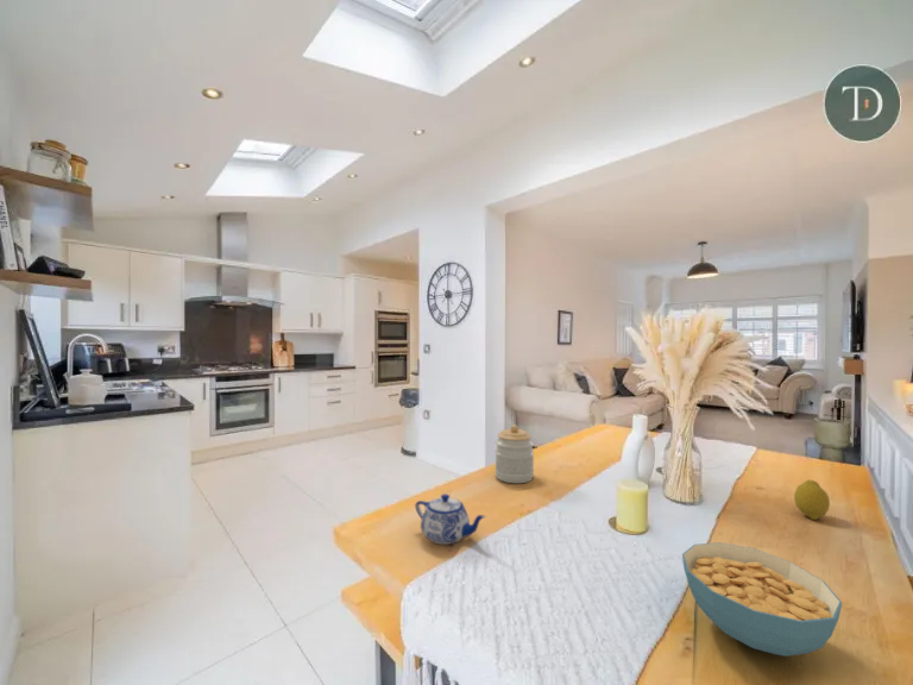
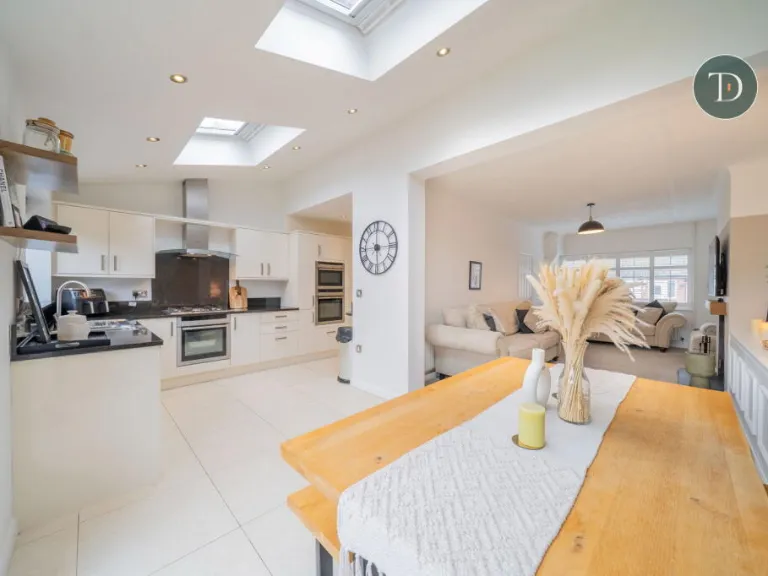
- teapot (448, 516)
- fruit (811, 498)
- cereal bowl (753, 605)
- jar (514, 451)
